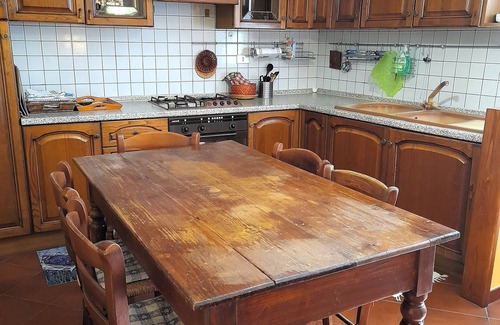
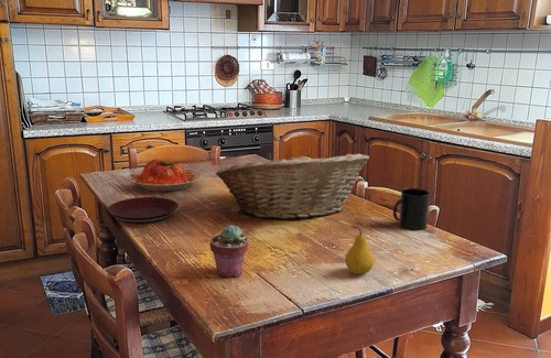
+ mug (409, 208)
+ potted succulent (229, 249)
+ fruit basket (293, 177)
+ plate (165, 171)
+ fruit (359, 249)
+ plate (143, 210)
